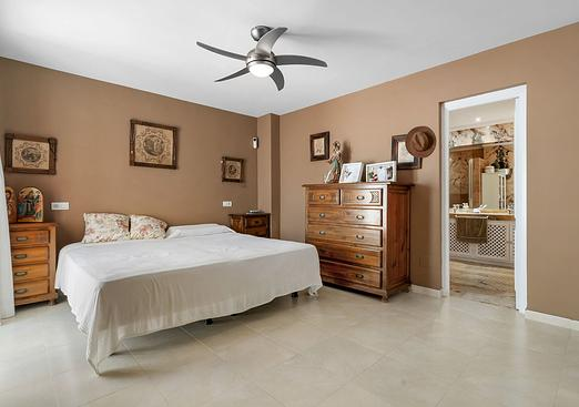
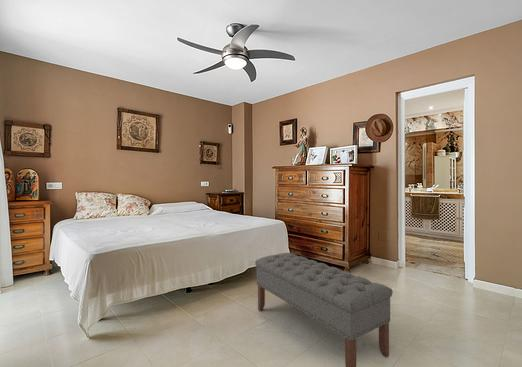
+ bench (313, 299)
